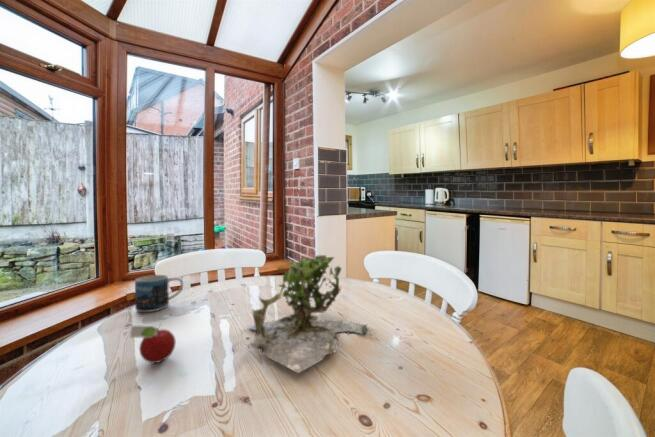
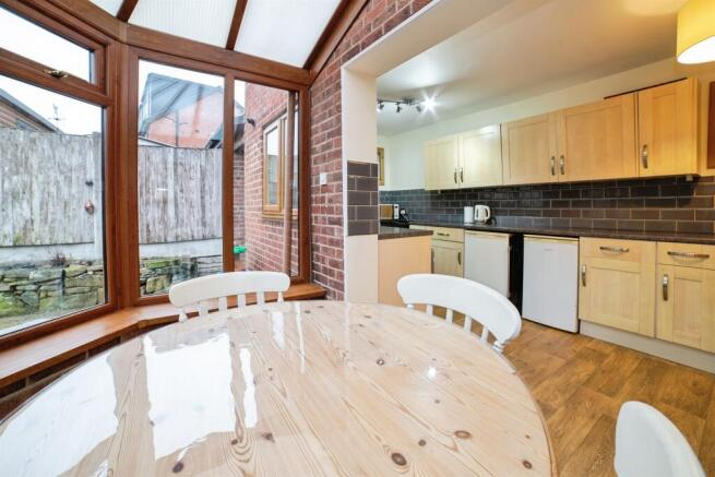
- plant (301, 296)
- fruit (155, 341)
- mug (160, 291)
